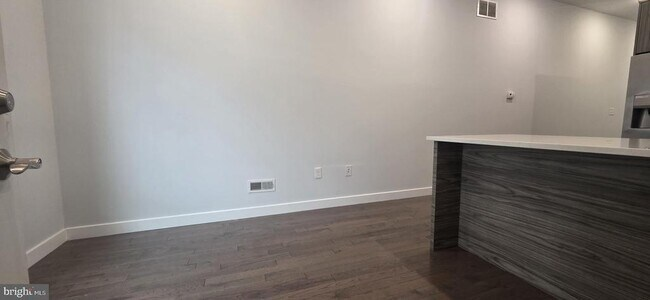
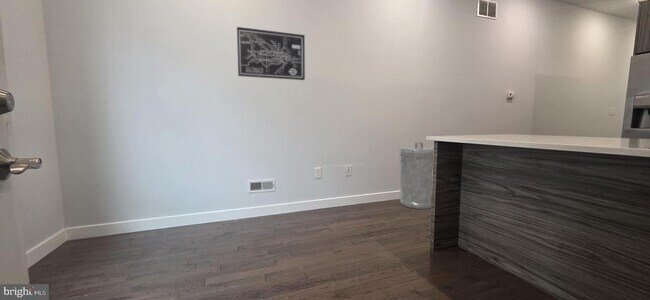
+ wall art (272, 55)
+ trash can (418, 173)
